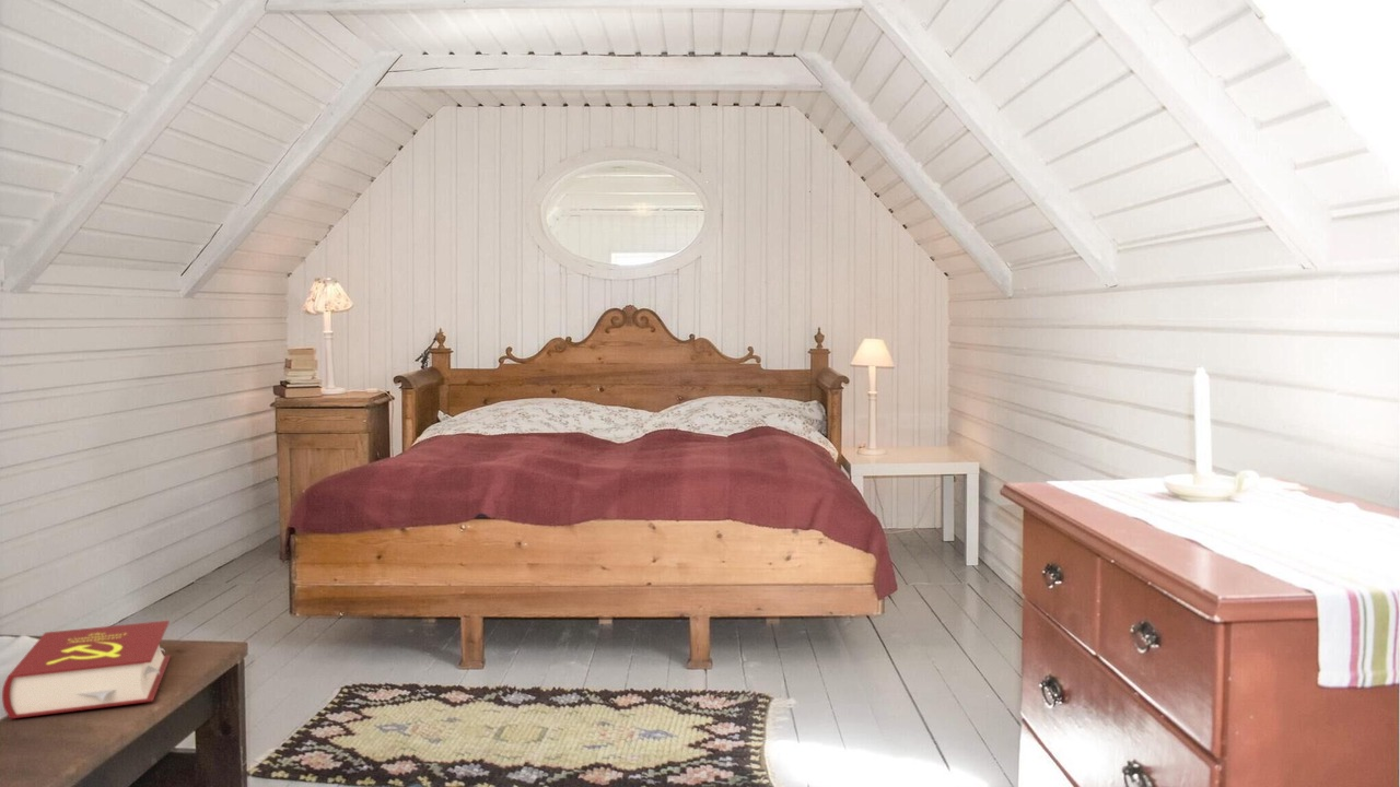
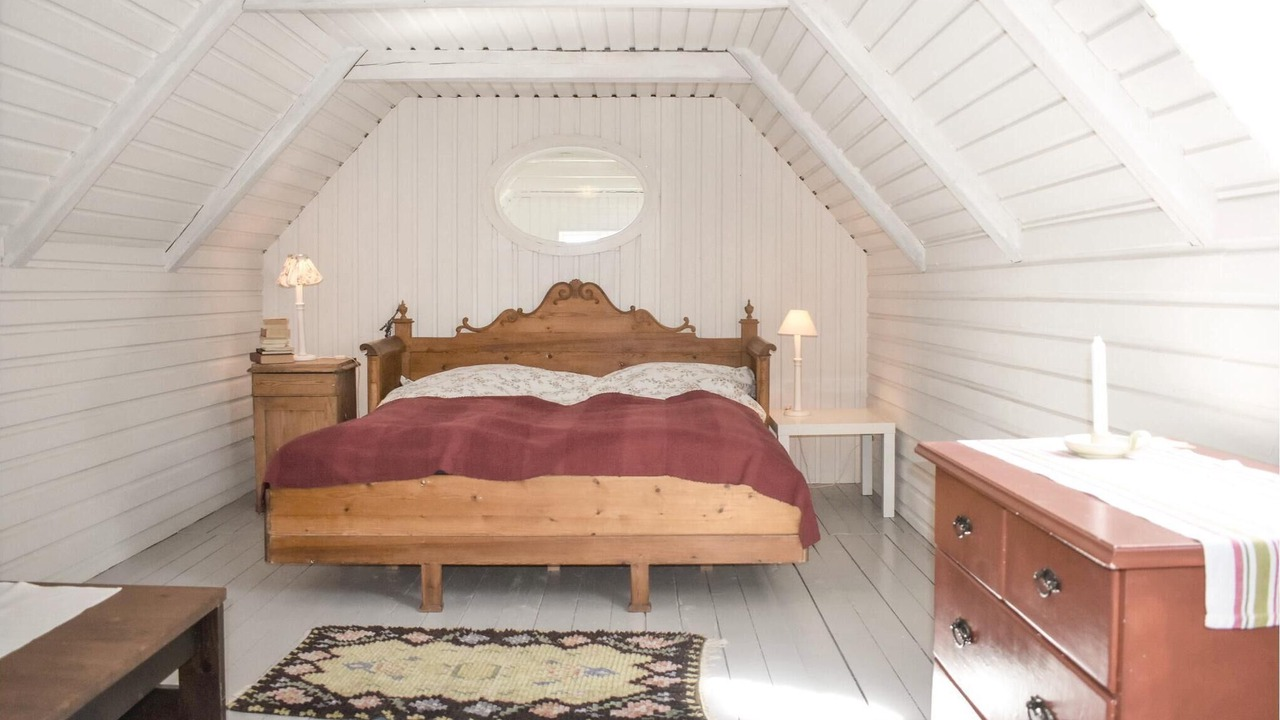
- book (94, 665)
